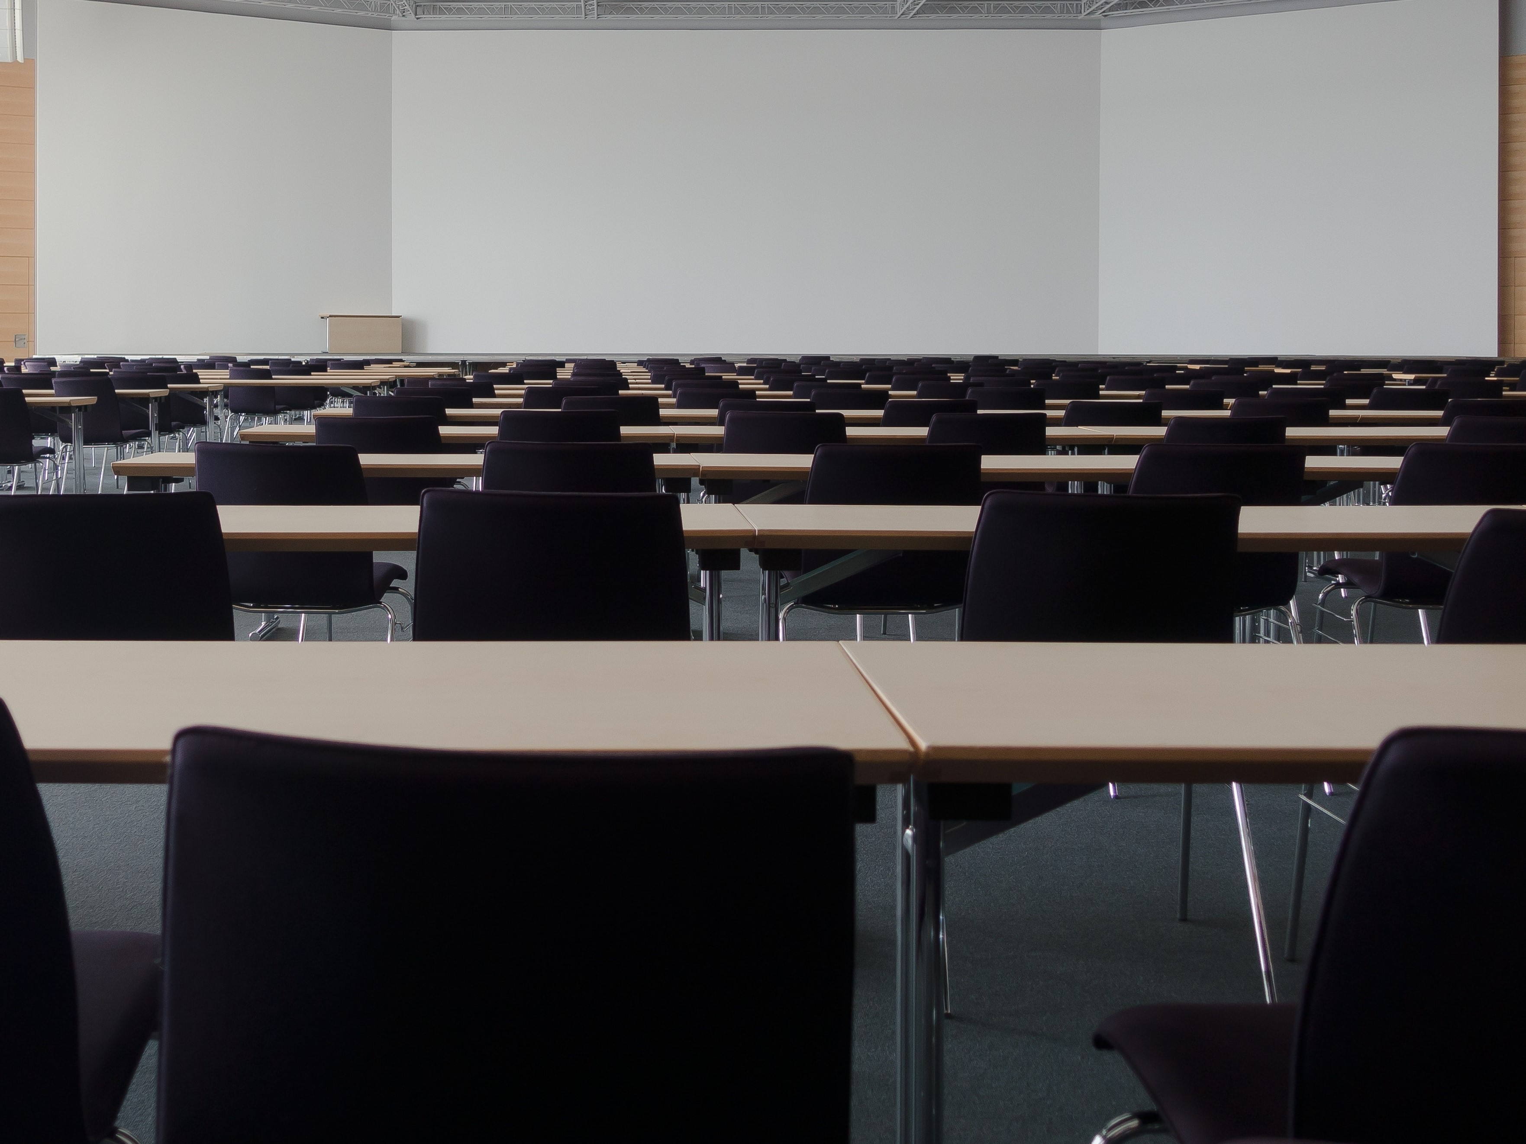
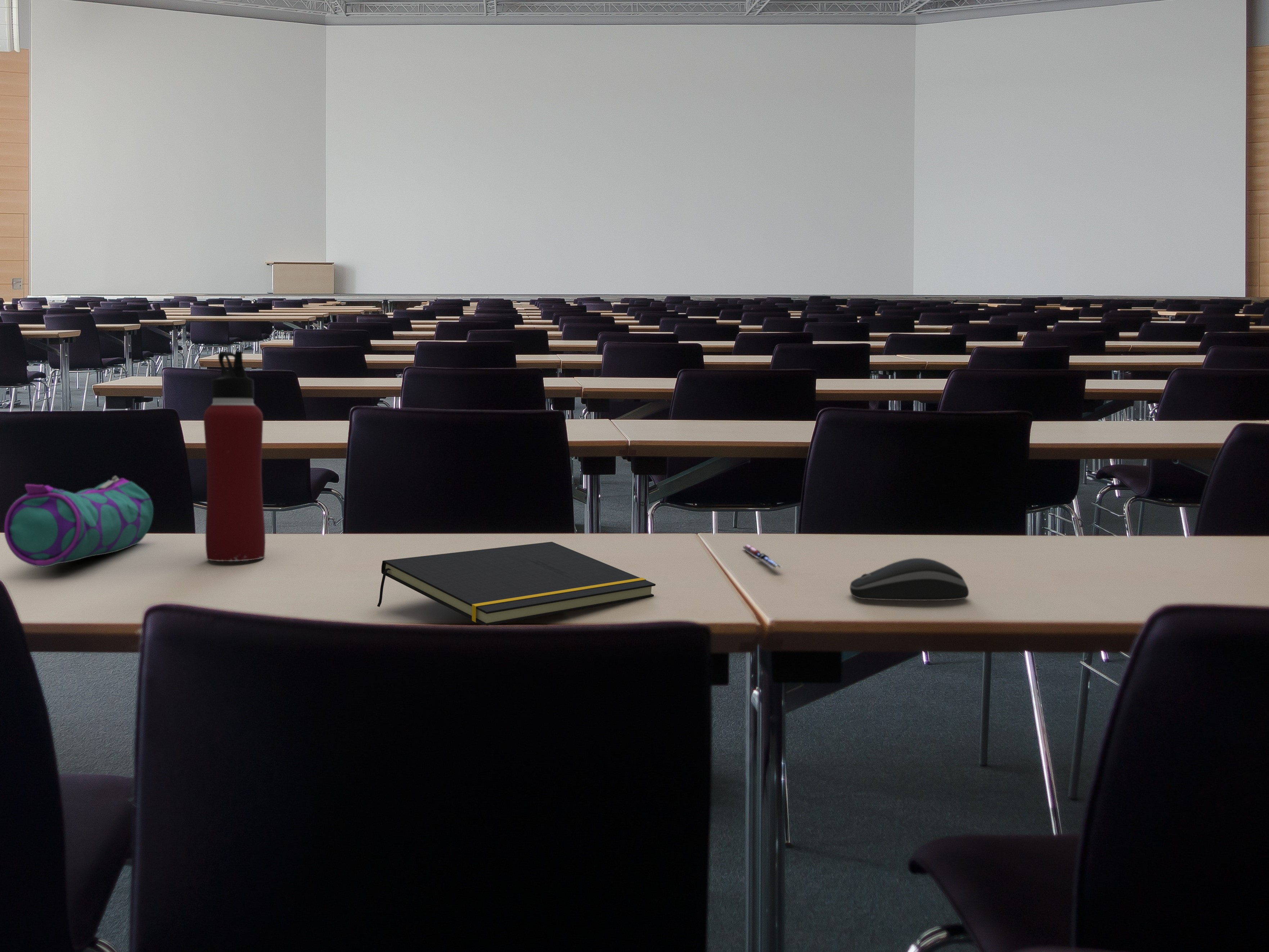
+ computer mouse (909, 578)
+ water bottle (234, 455)
+ pen (761, 555)
+ pencil case (83, 519)
+ notepad (522, 579)
